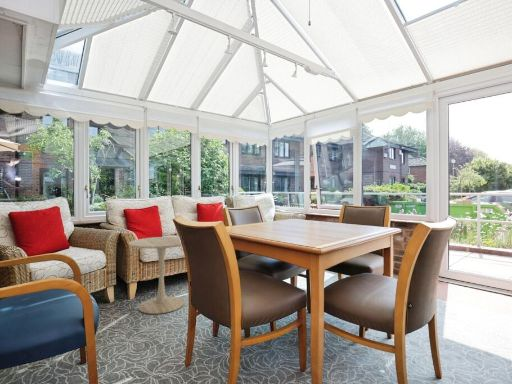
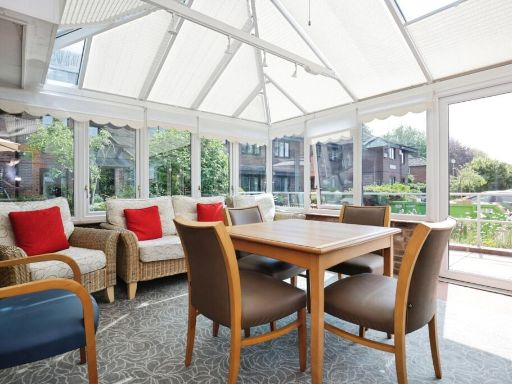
- side table (161, 273)
